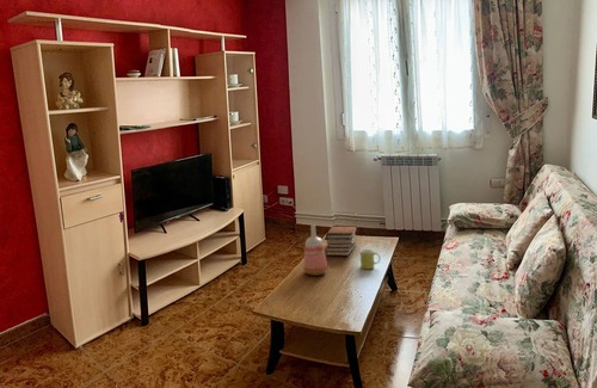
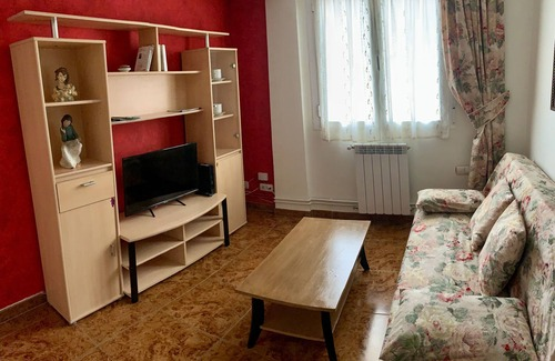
- mug (370, 259)
- vase (314, 250)
- book stack (341, 240)
